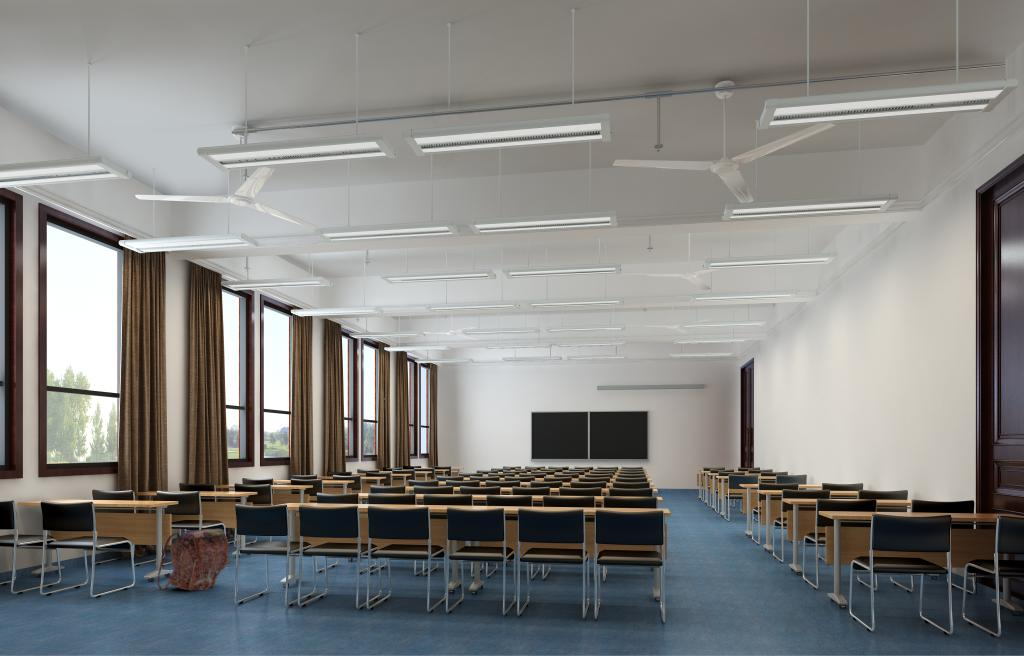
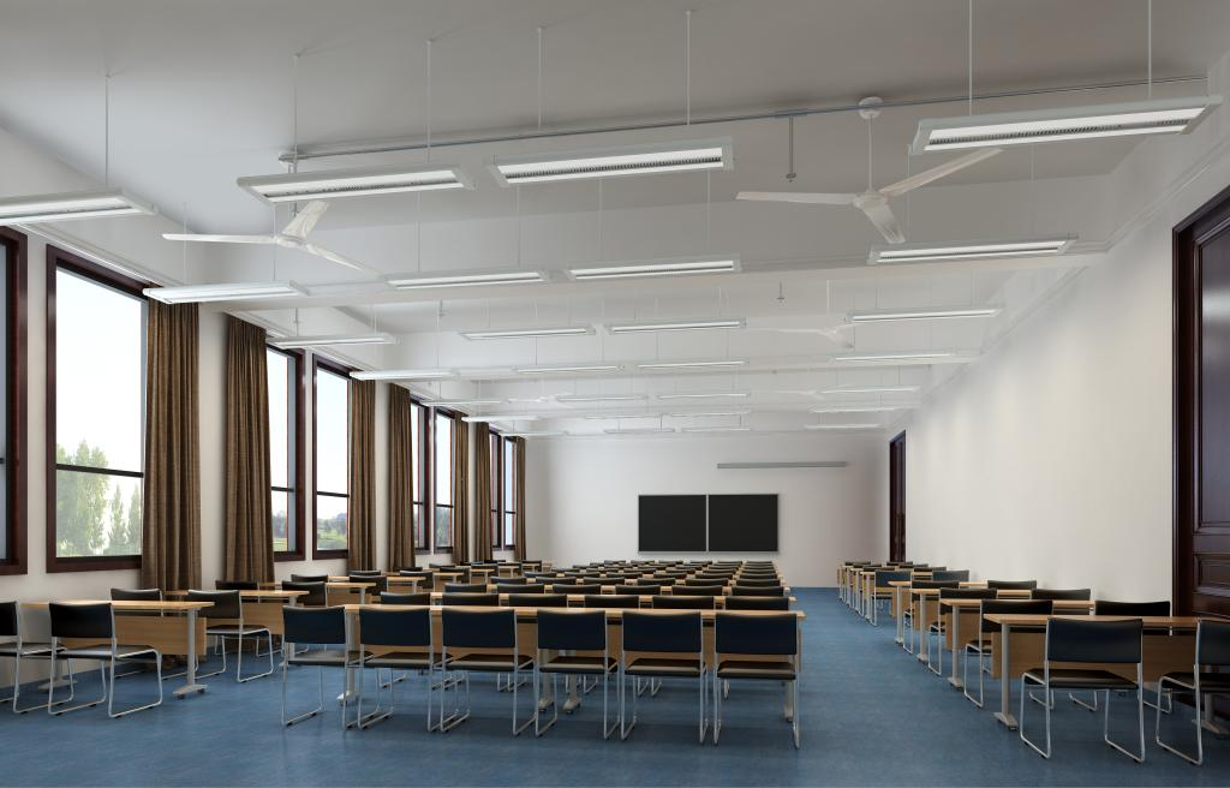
- backpack (195, 557)
